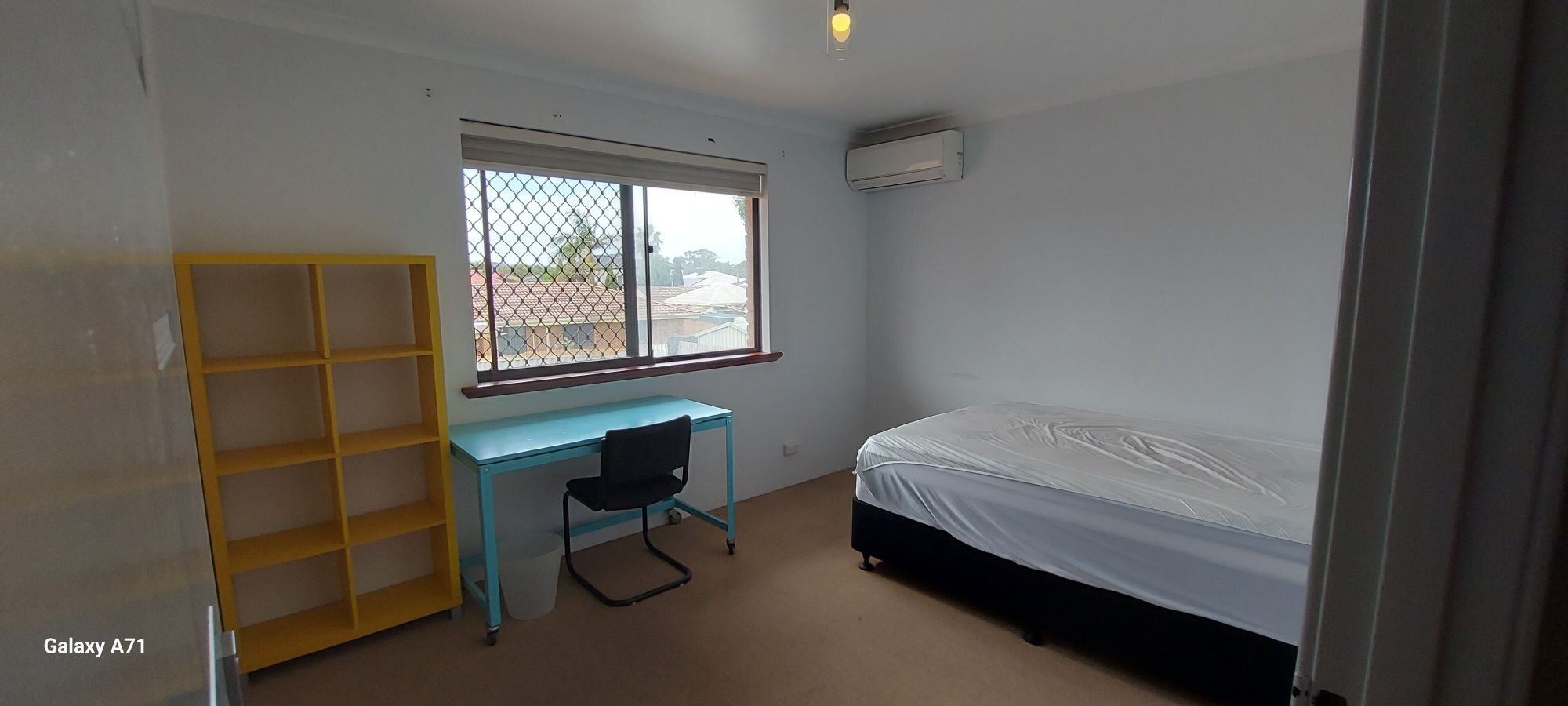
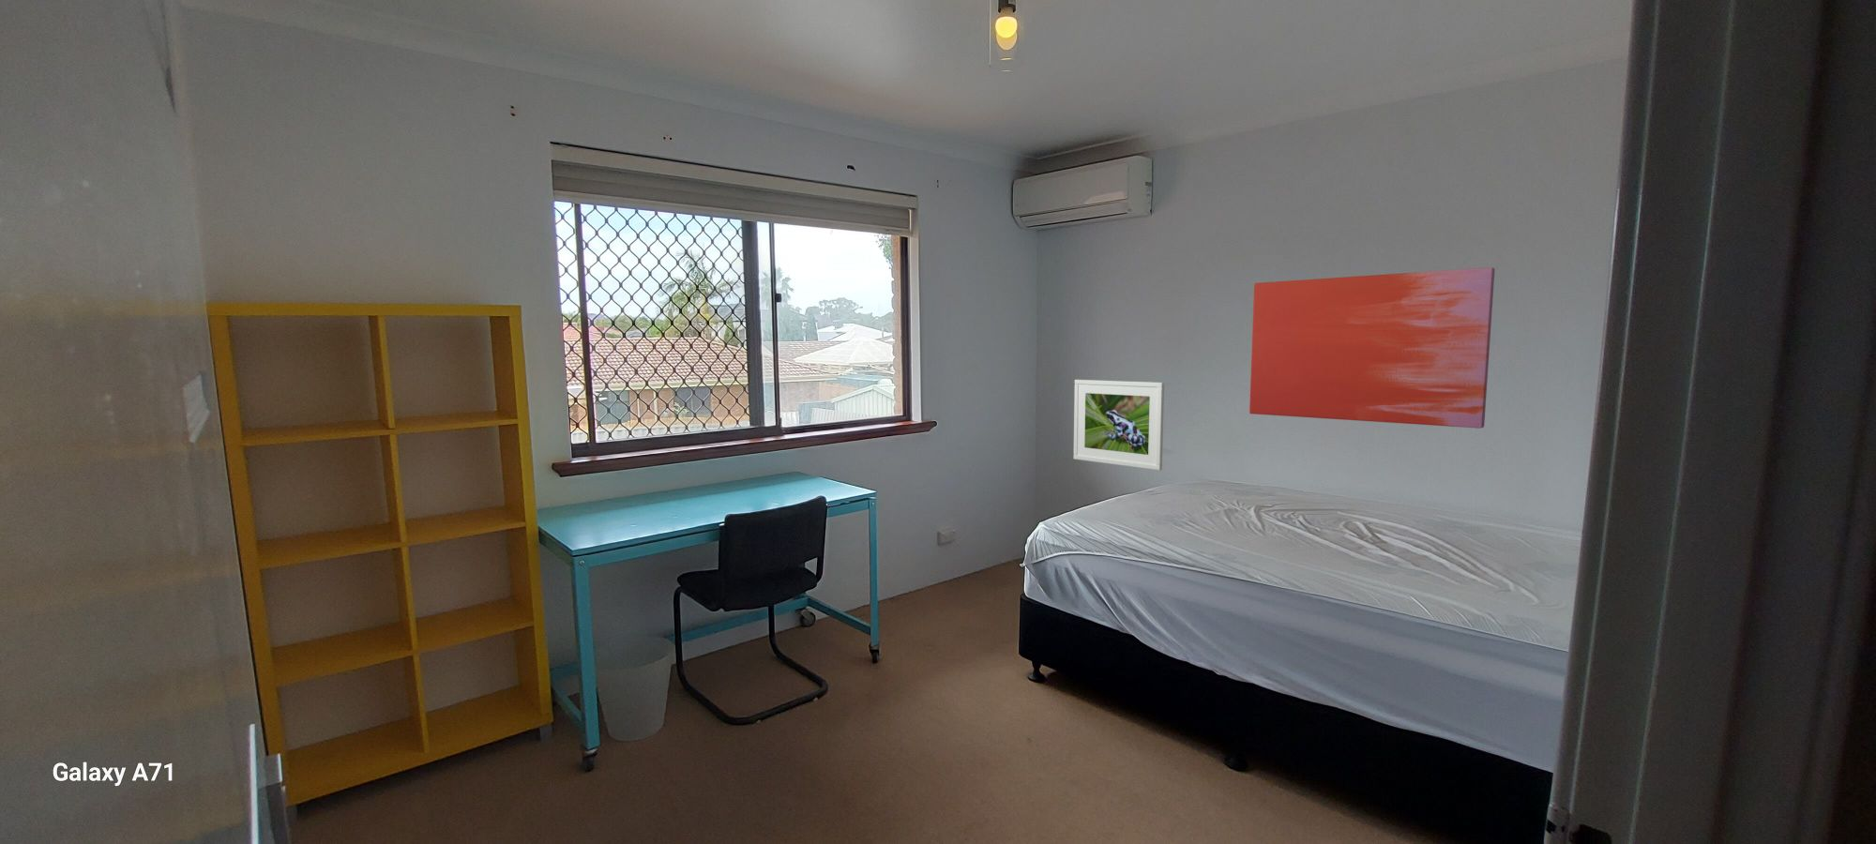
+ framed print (1116, 422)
+ wall art (1358, 349)
